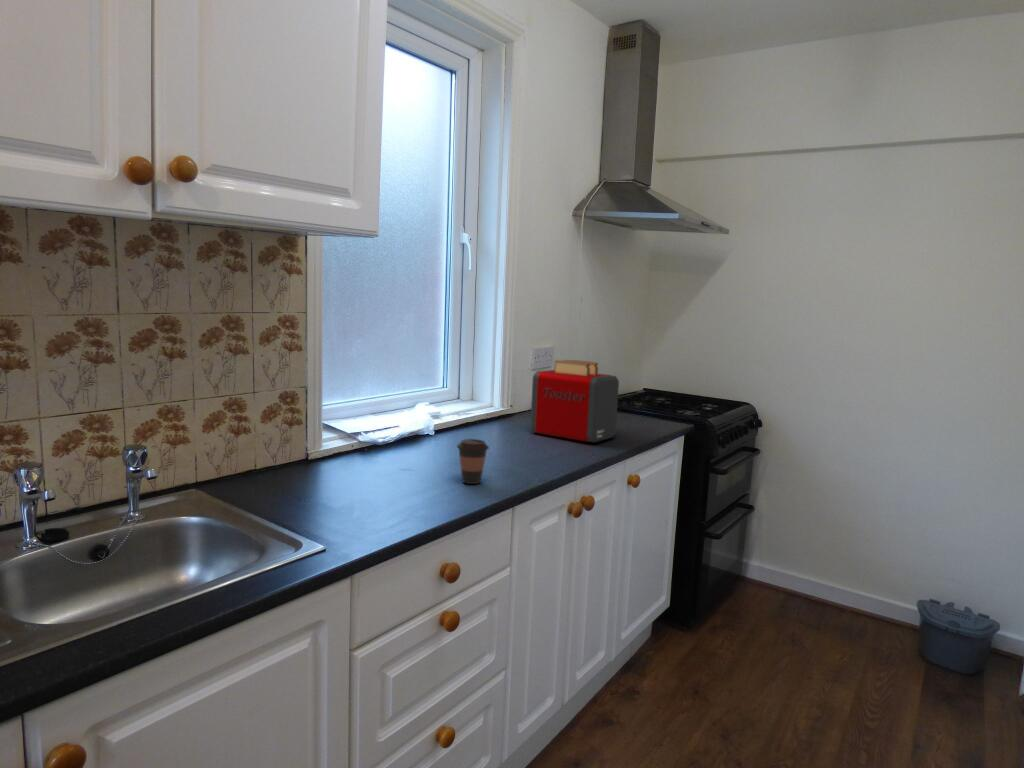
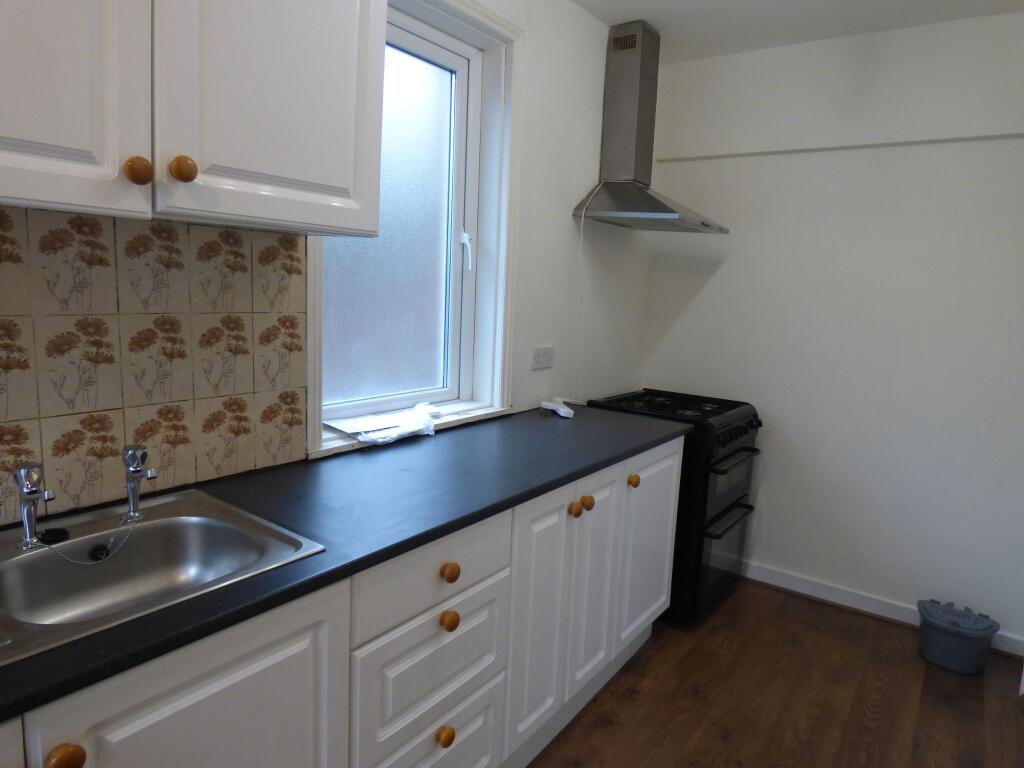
- coffee cup (472, 461)
- toaster (573, 398)
